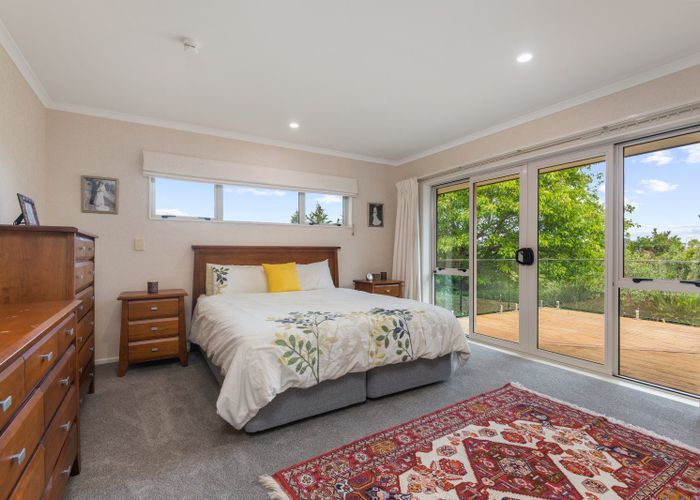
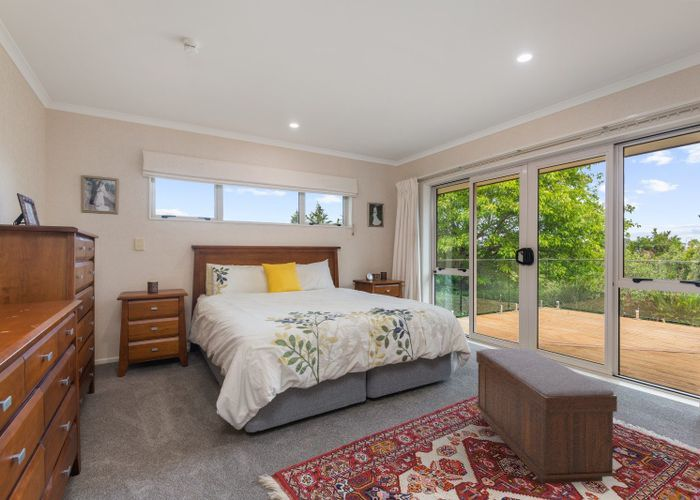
+ bench (534, 404)
